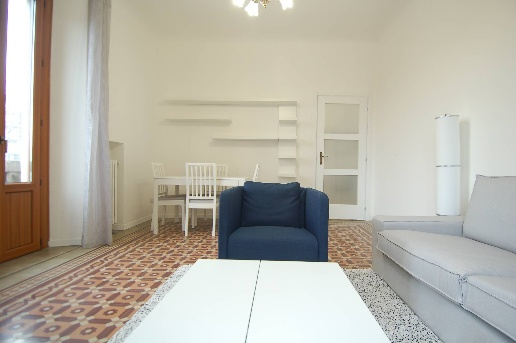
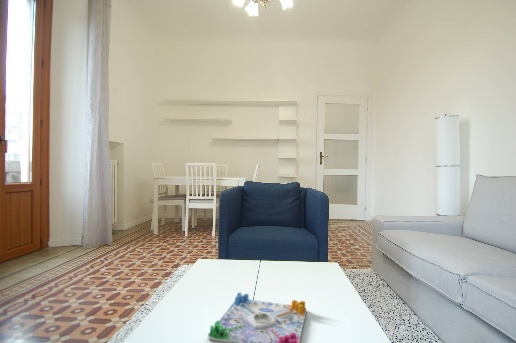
+ board game (261, 317)
